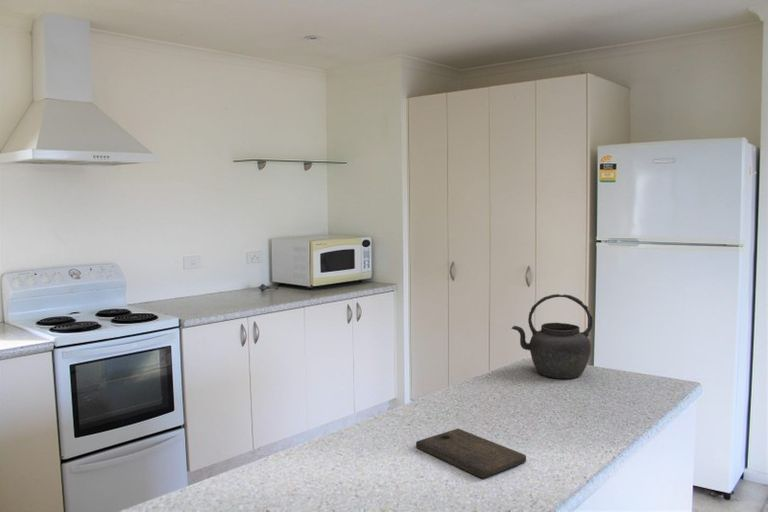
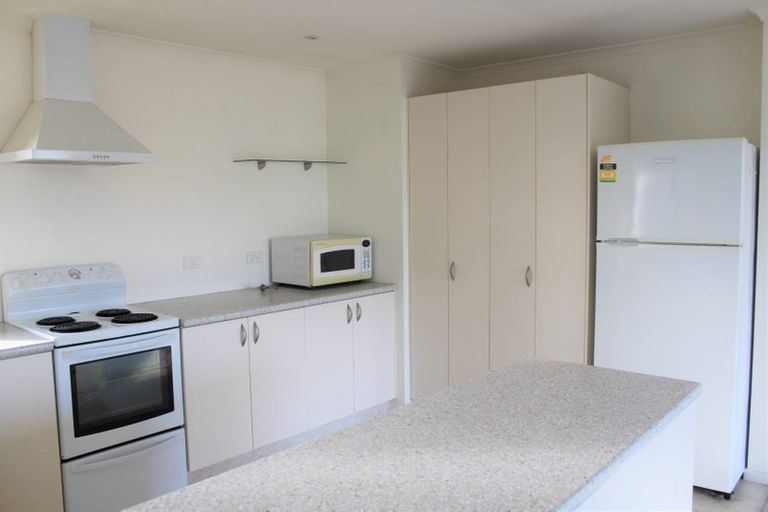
- kettle (551, 334)
- cutting board (469, 451)
